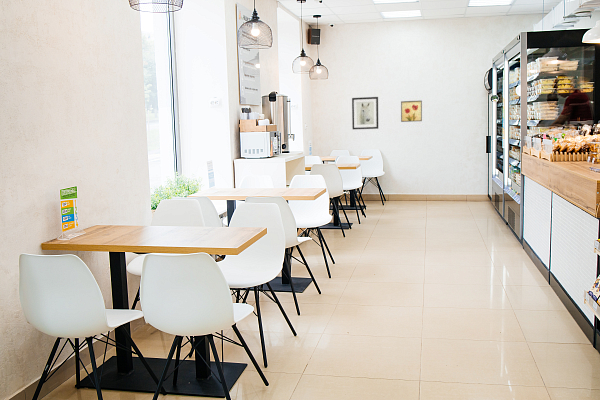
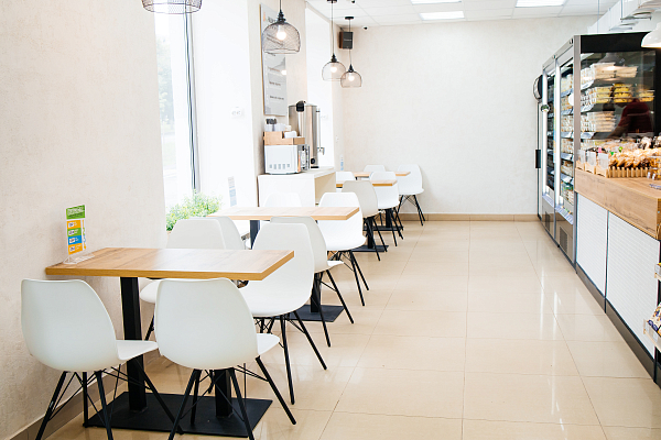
- wall art (365, 113)
- wall art (411, 111)
